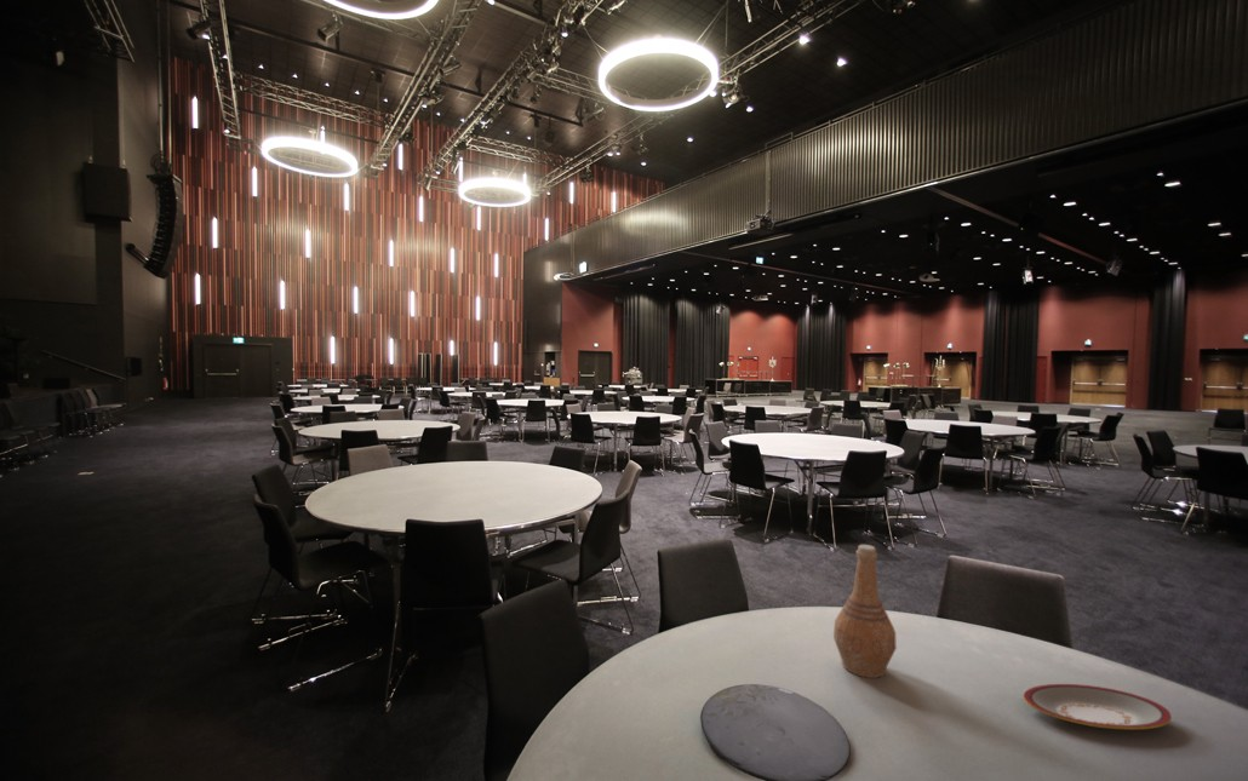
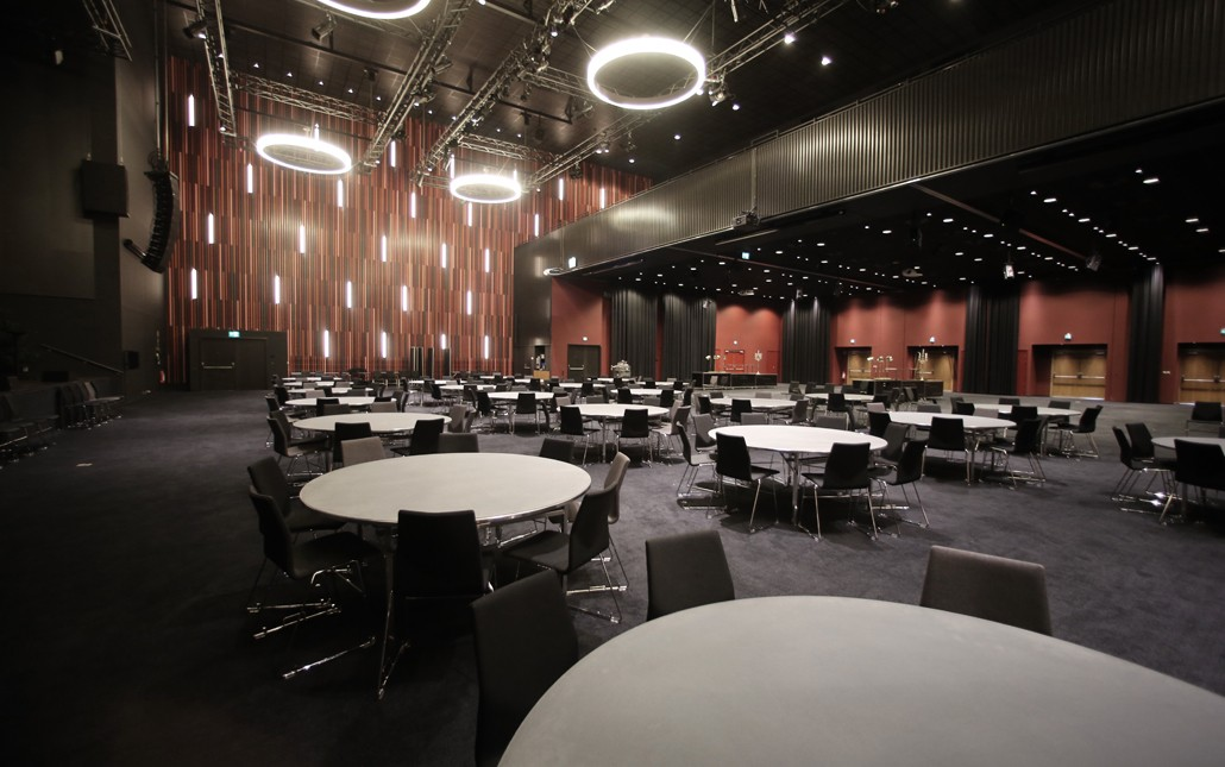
- plate (1094, 710)
- vase (864, 607)
- plate (772, 728)
